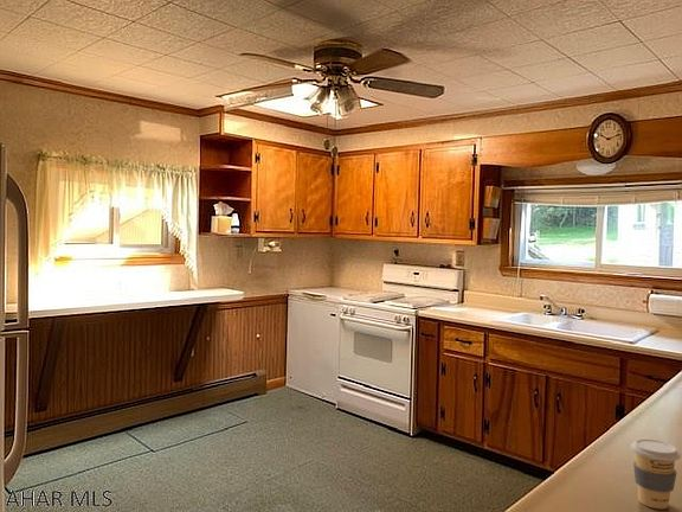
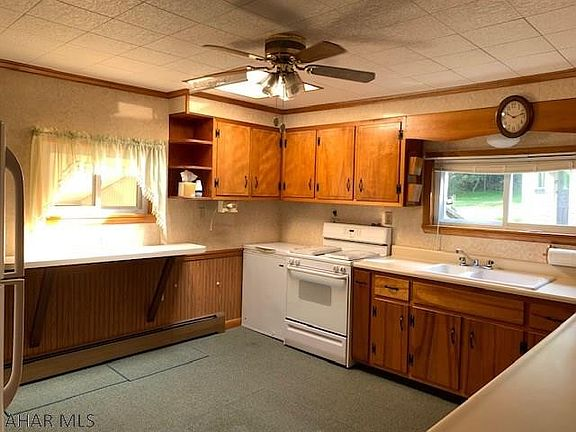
- coffee cup (654, 474)
